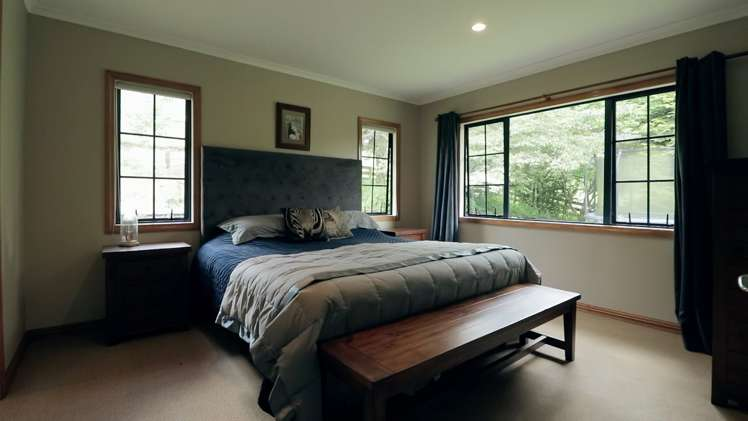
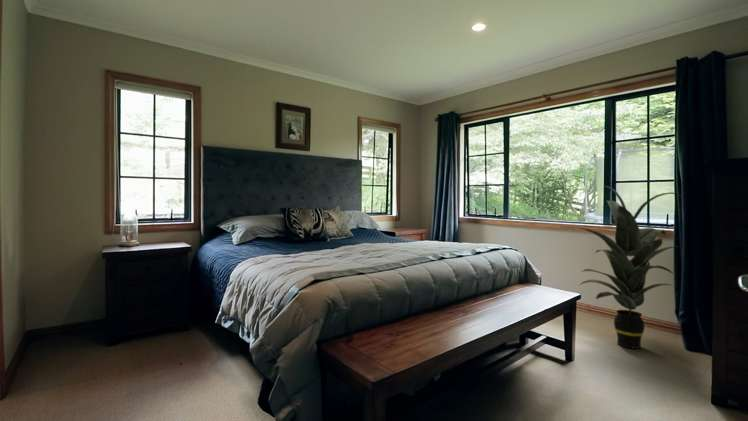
+ indoor plant (623, 264)
